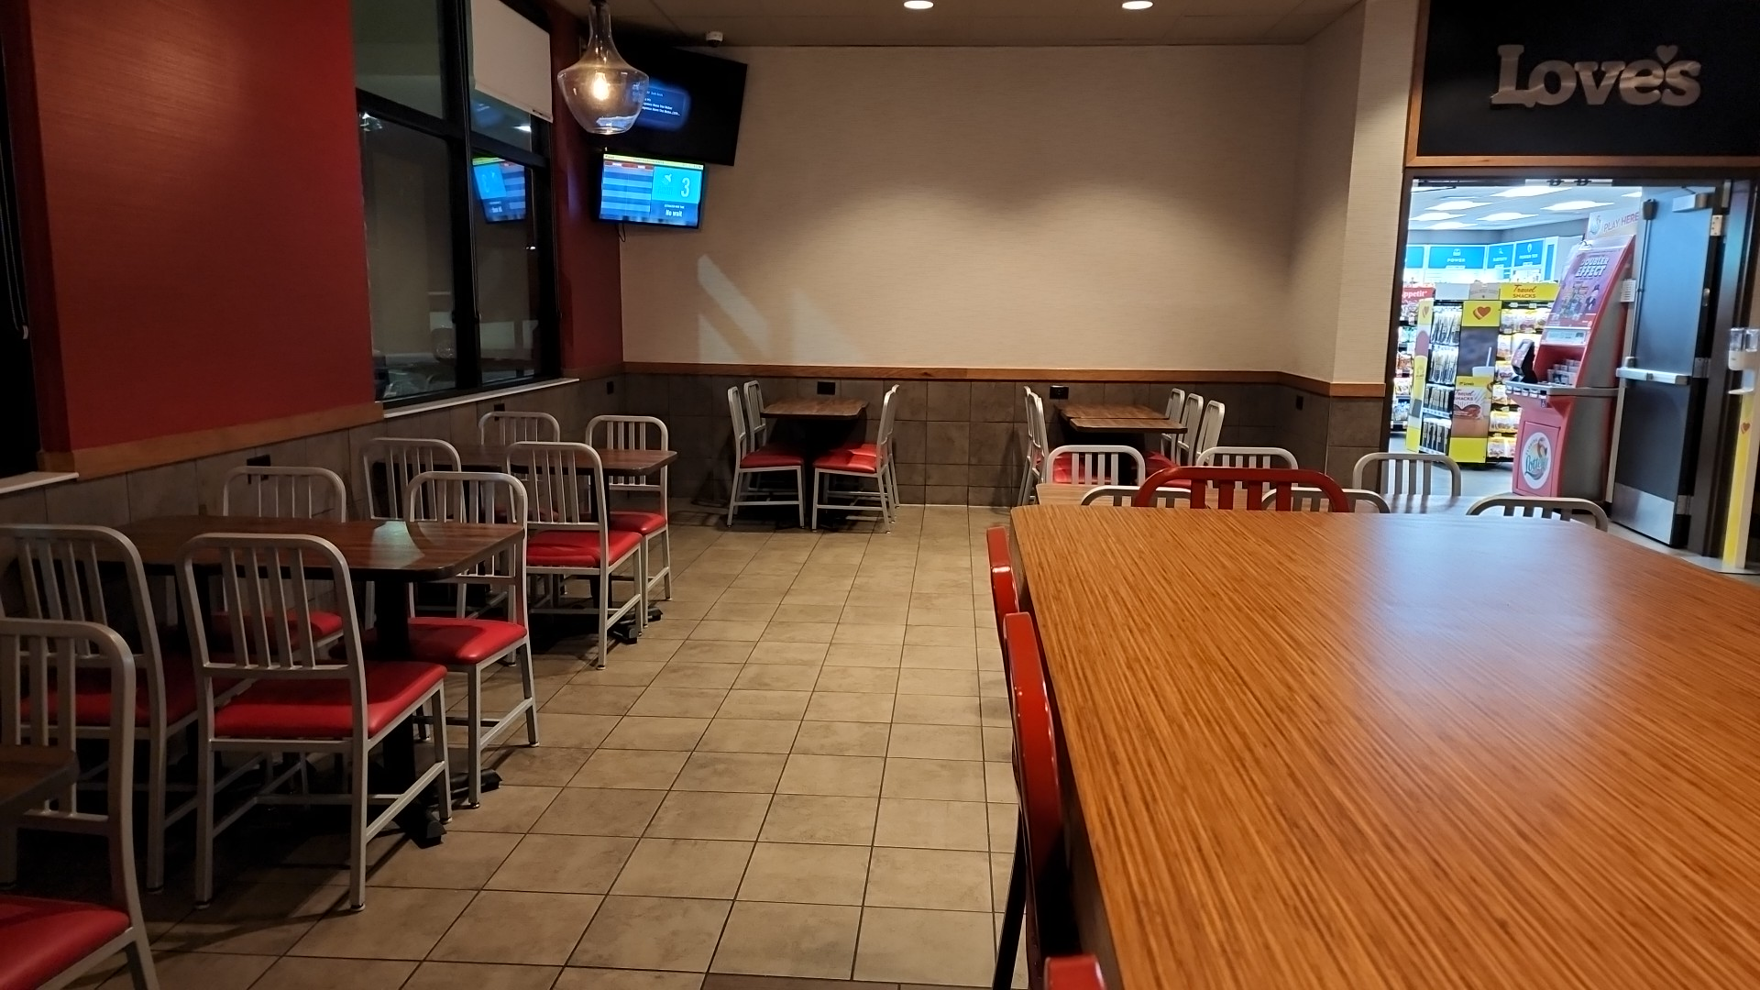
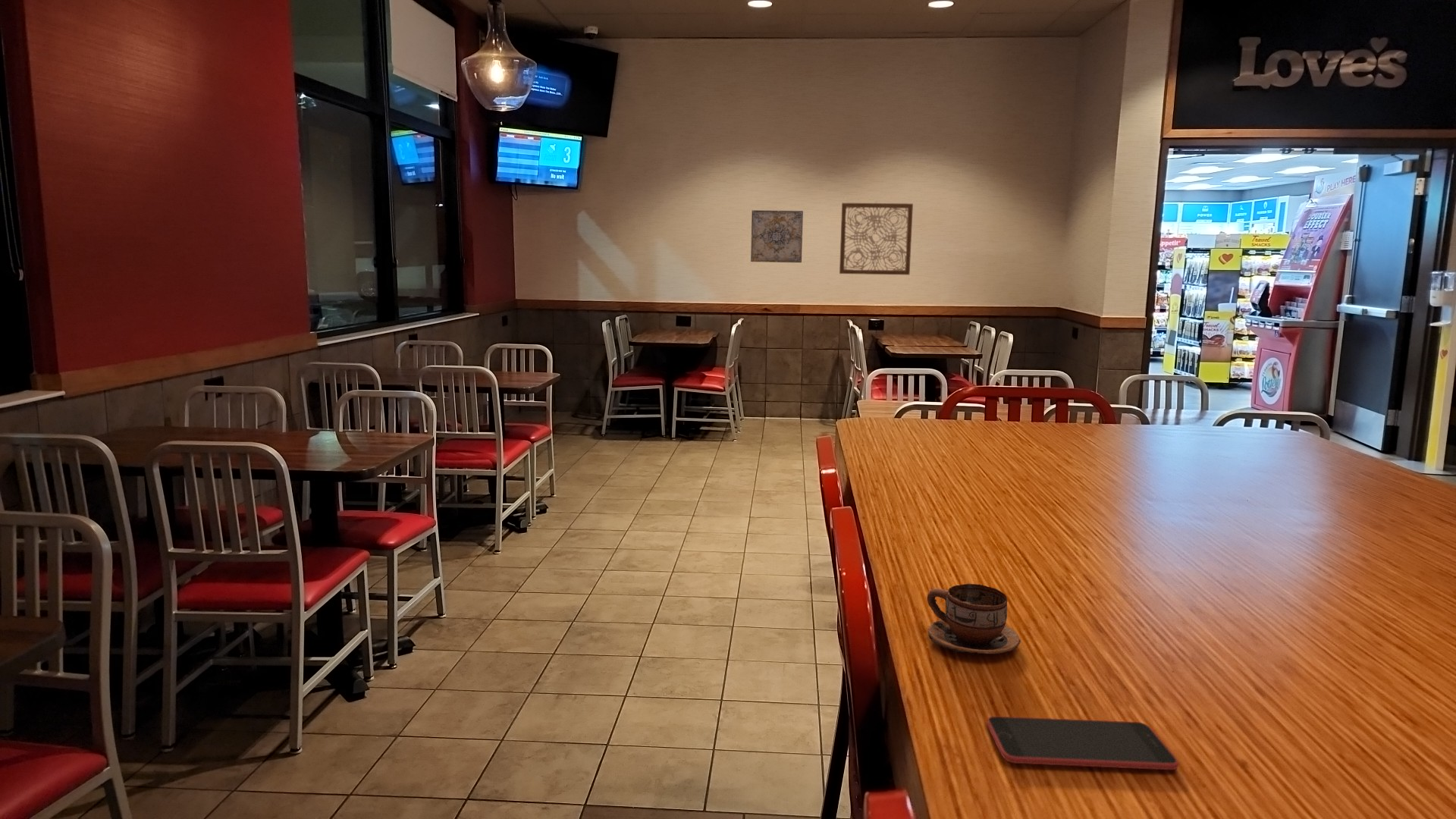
+ wall art (777, 236)
+ smartphone (1078, 742)
+ wall art (873, 240)
+ cup (971, 616)
